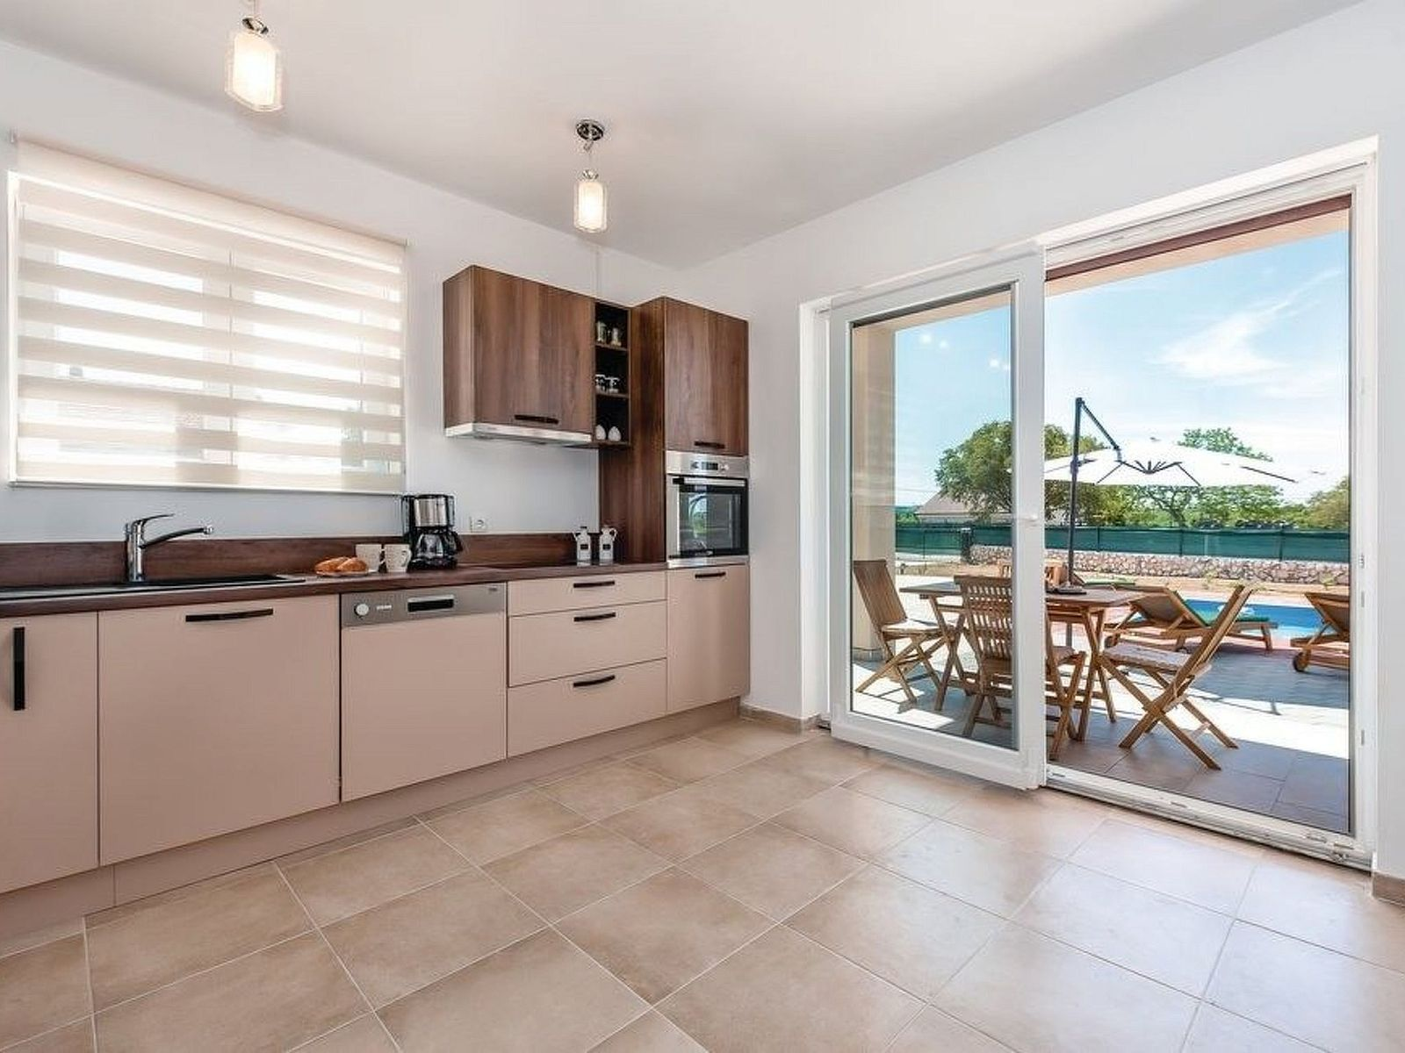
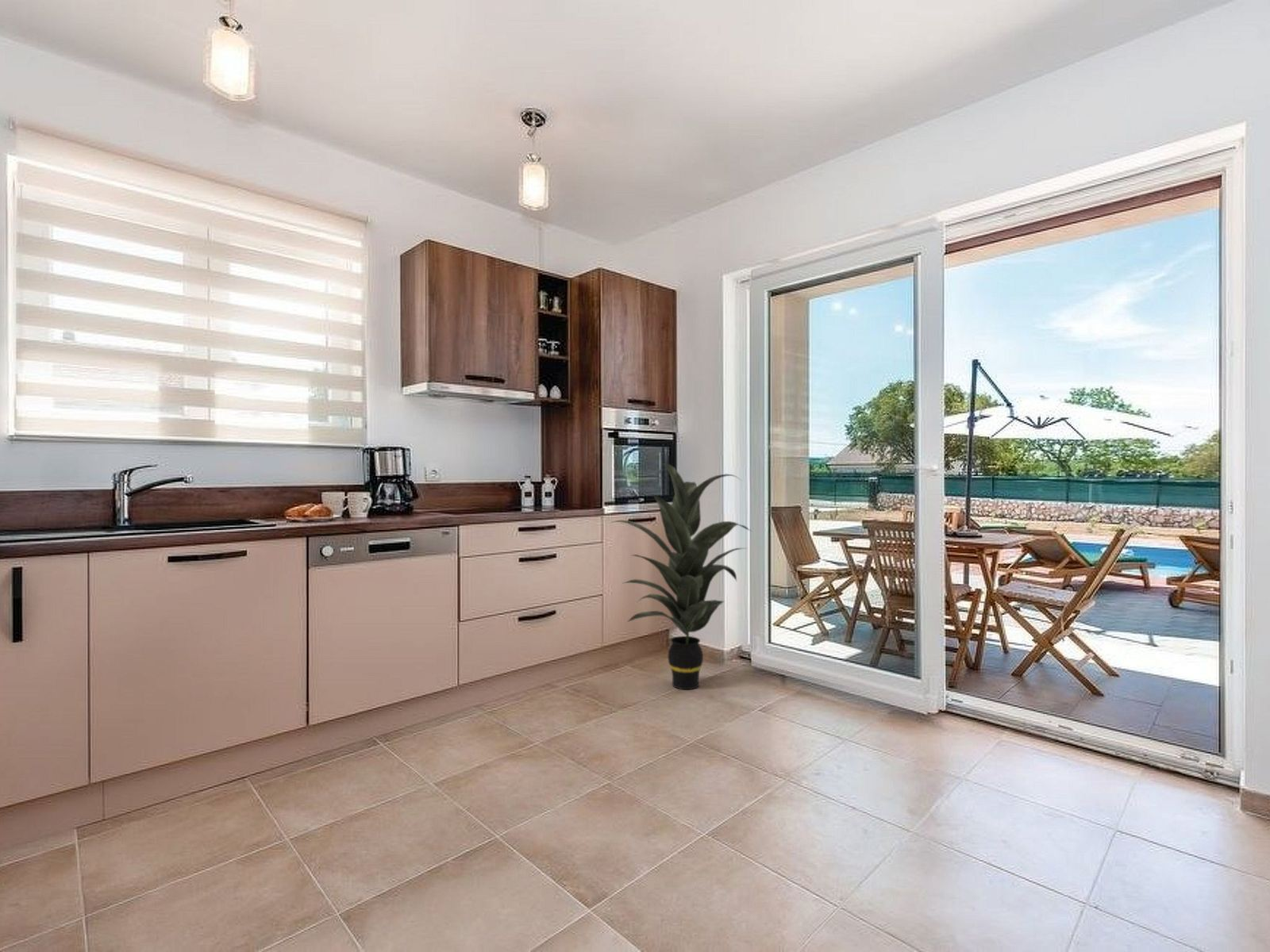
+ indoor plant (683, 572)
